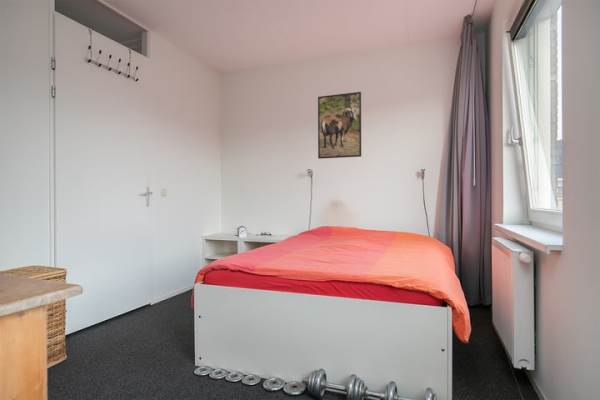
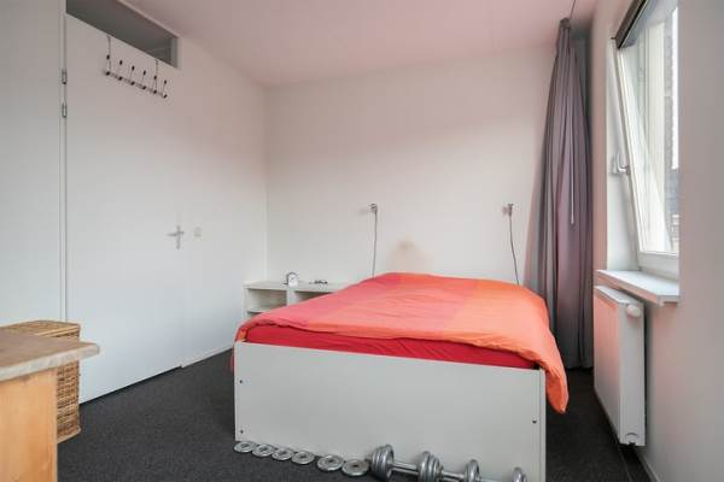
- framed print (339, 126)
